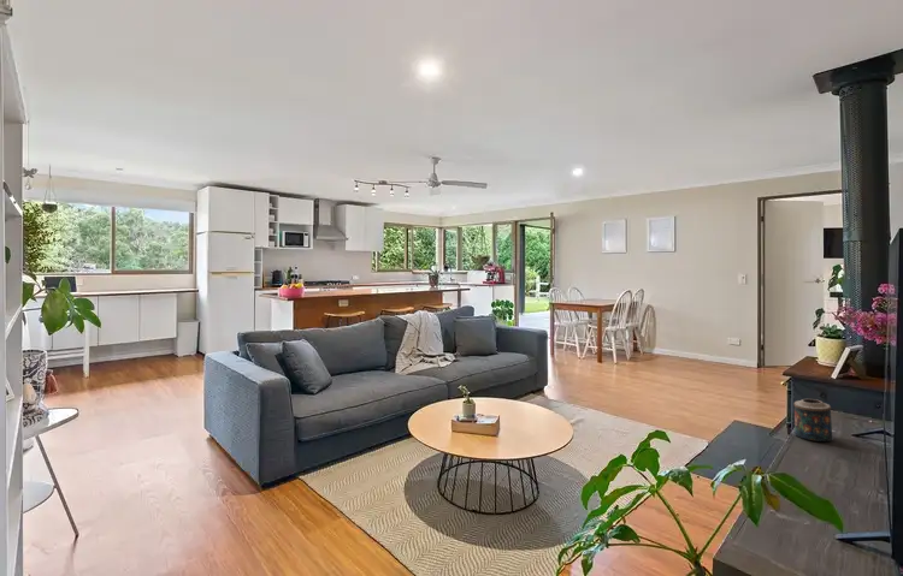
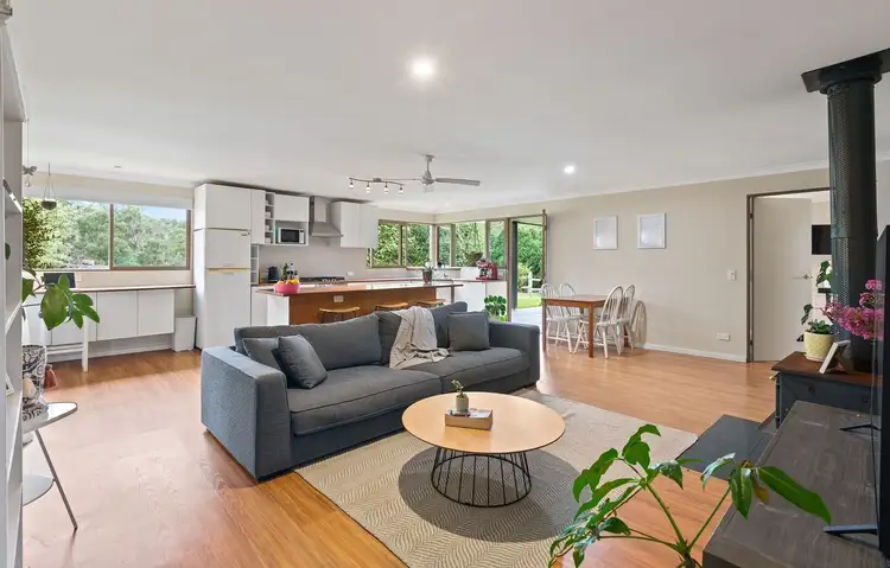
- candle (809, 417)
